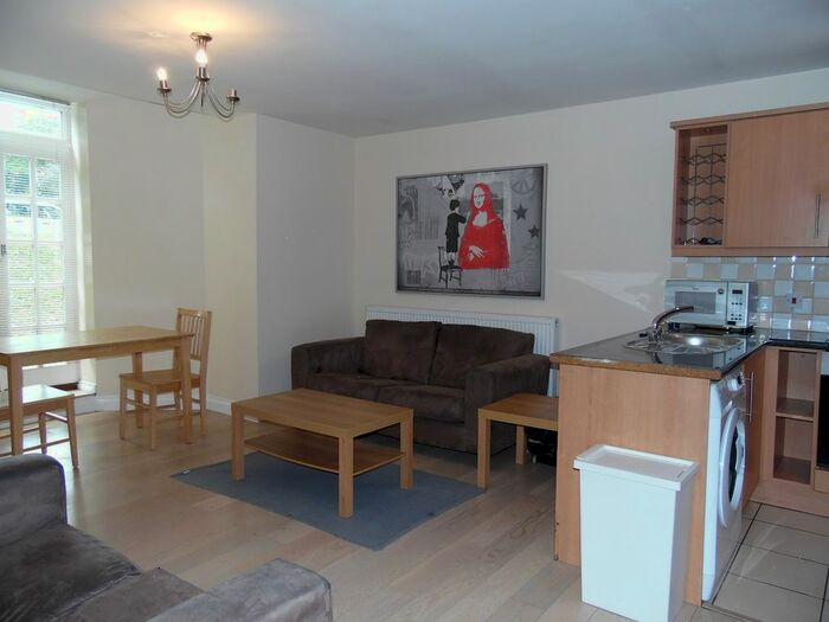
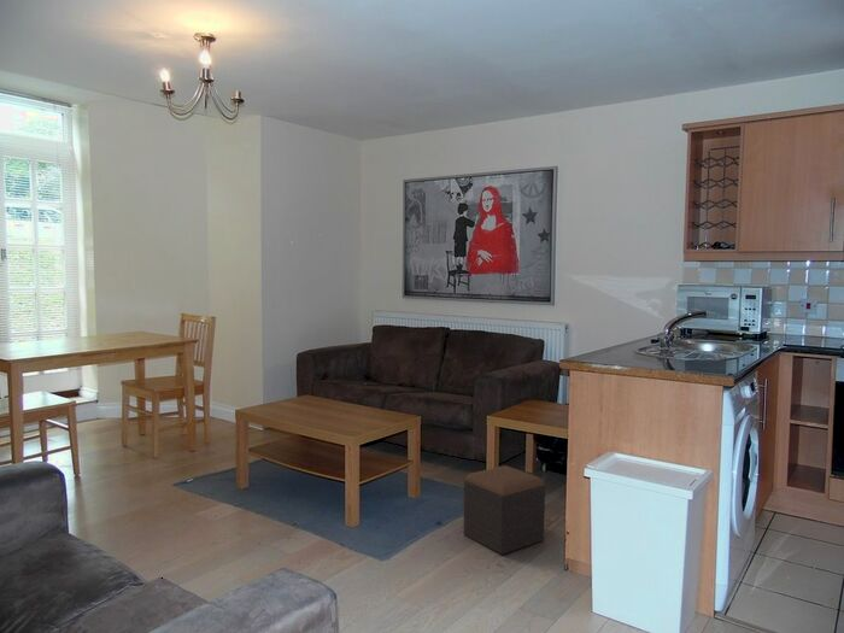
+ footstool (503, 505)
